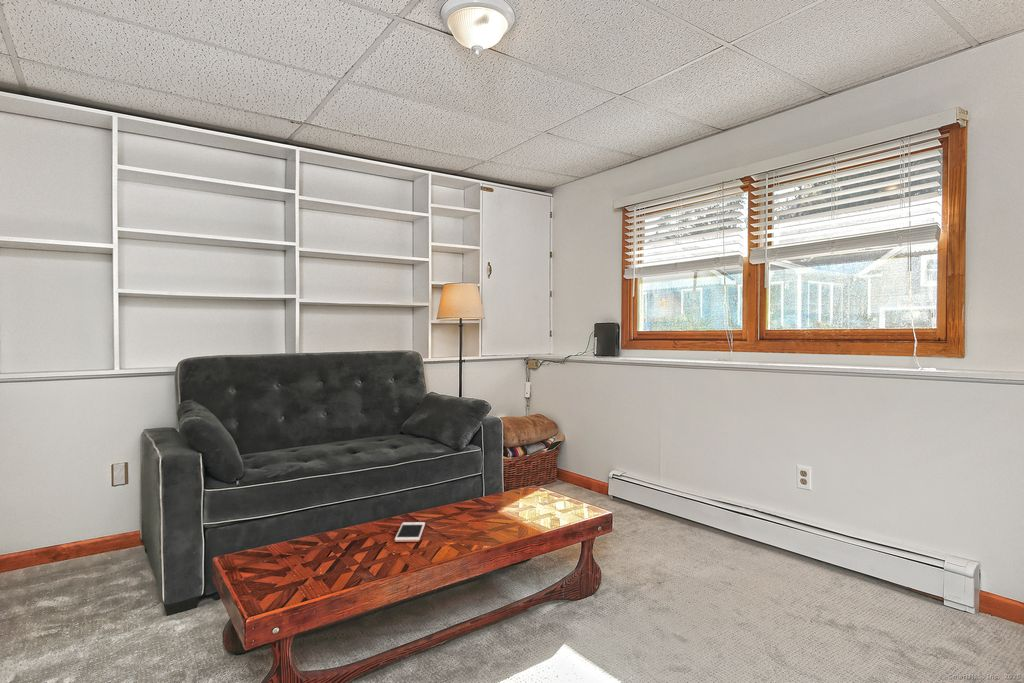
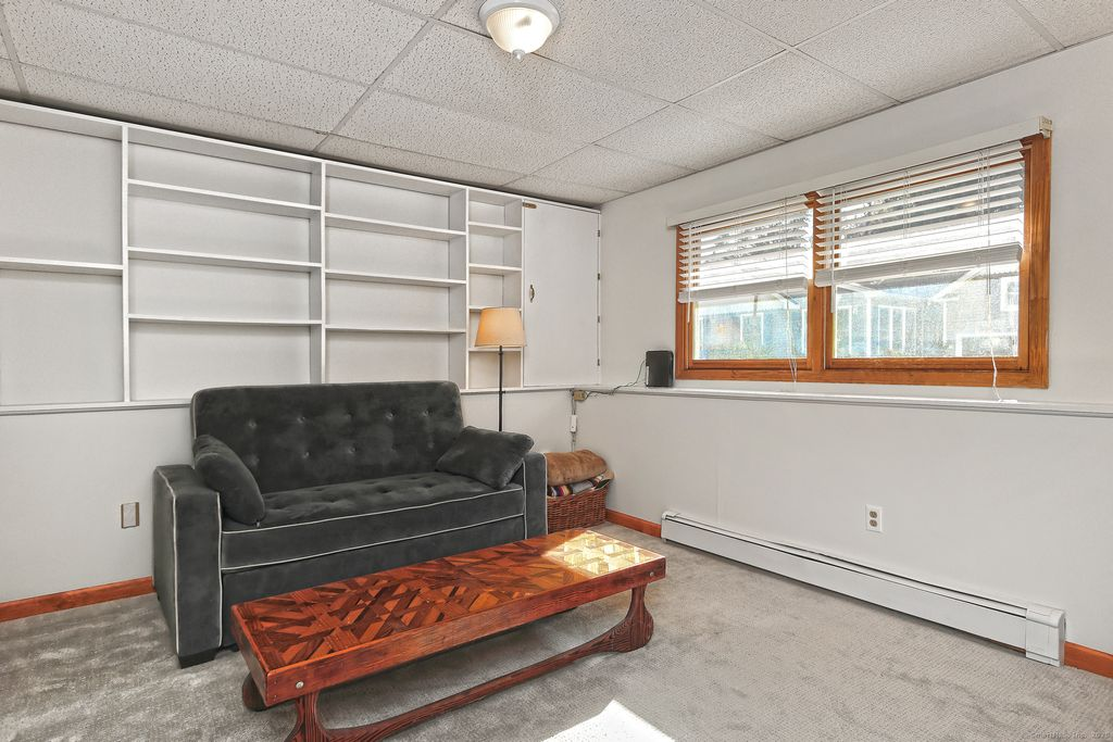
- cell phone (410, 531)
